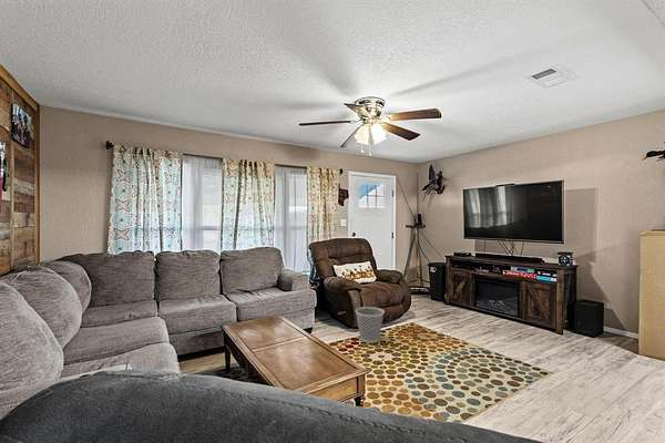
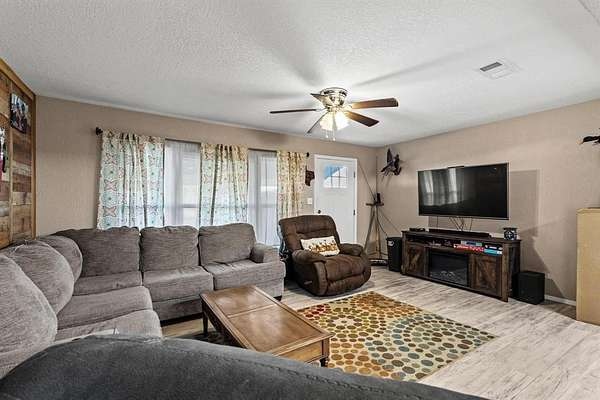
- wastebasket (369, 324)
